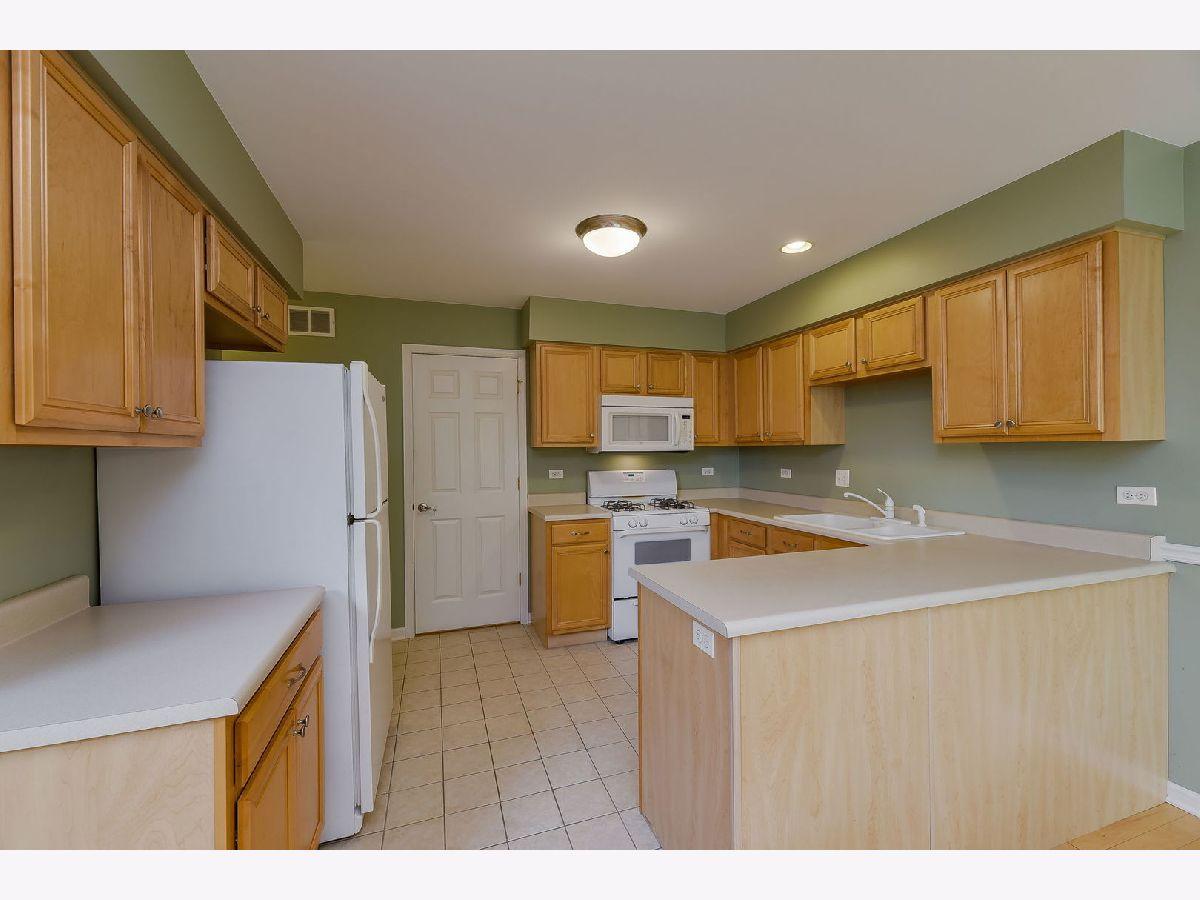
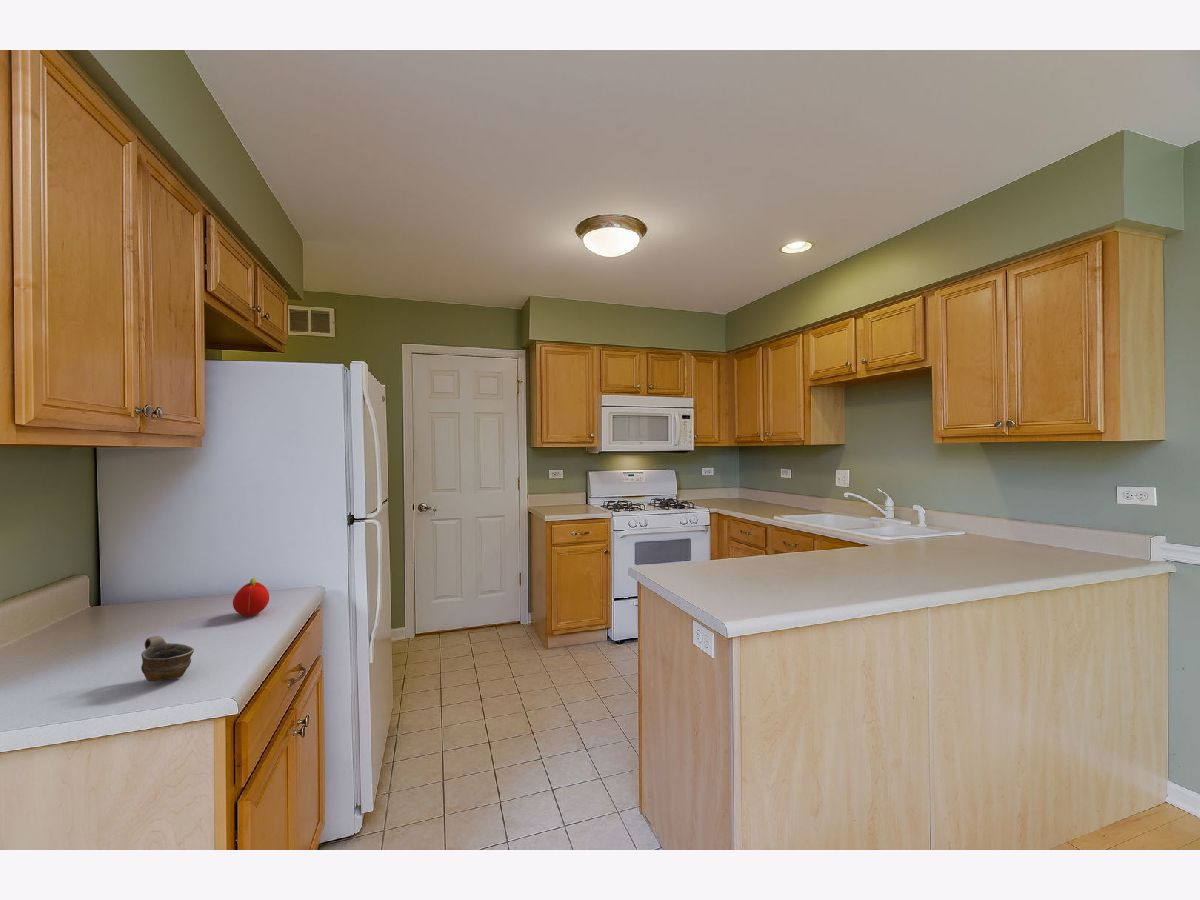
+ cup (168, 657)
+ fruit (251, 596)
